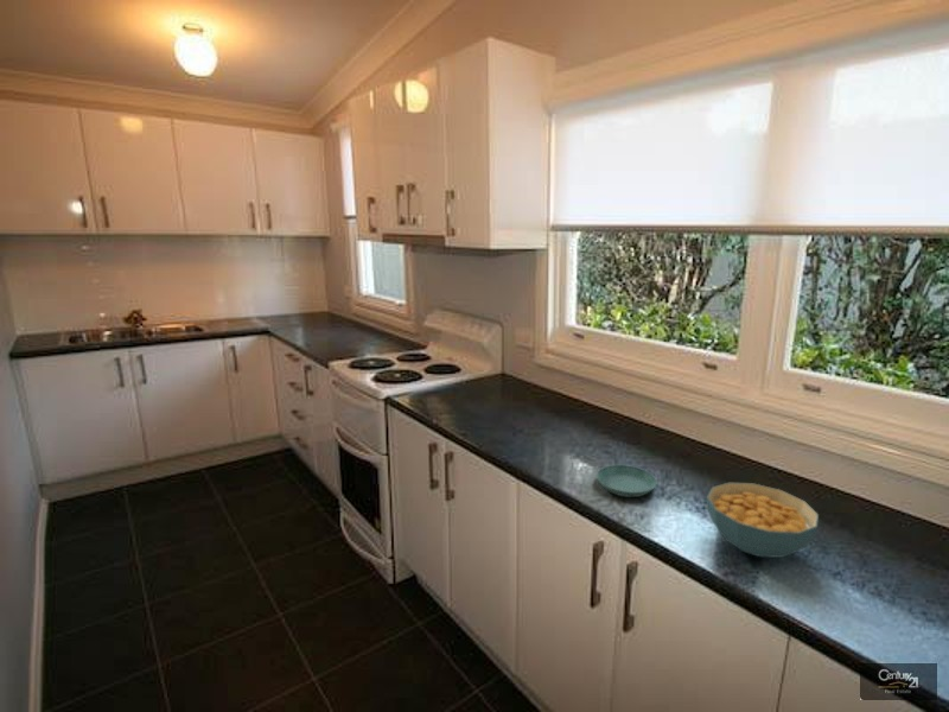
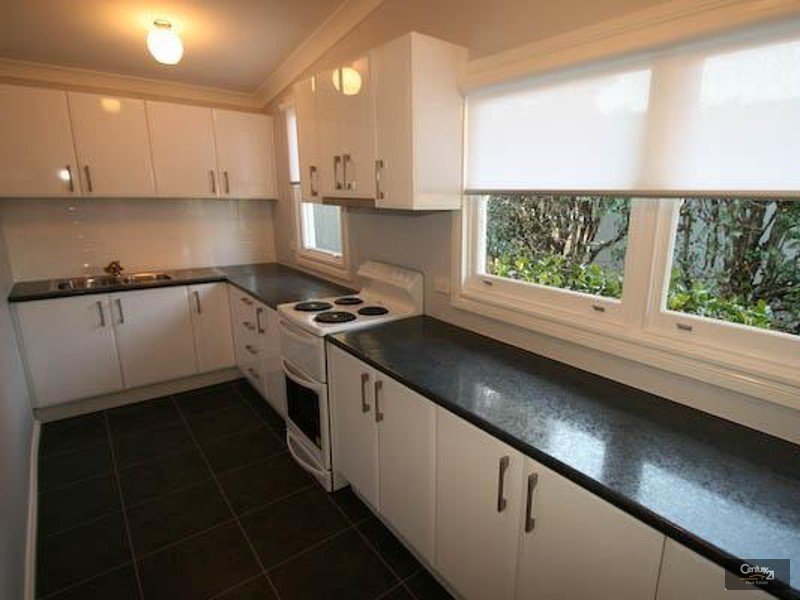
- saucer (625, 482)
- cereal bowl (757, 527)
